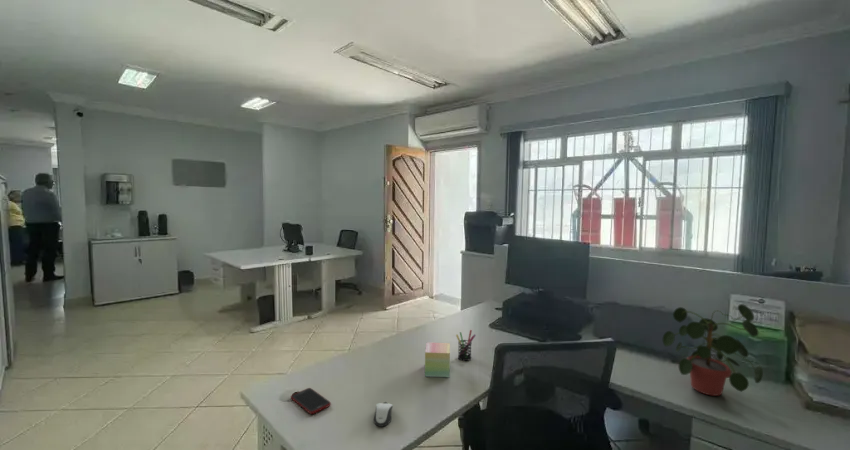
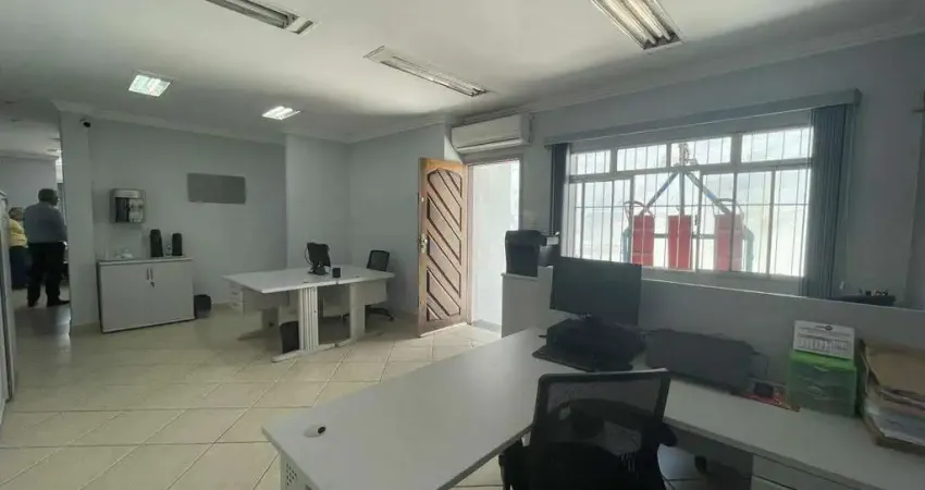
- potted plant (716, 345)
- sticky notes (437, 359)
- computer mouse (383, 410)
- cell phone (310, 400)
- pen holder (464, 344)
